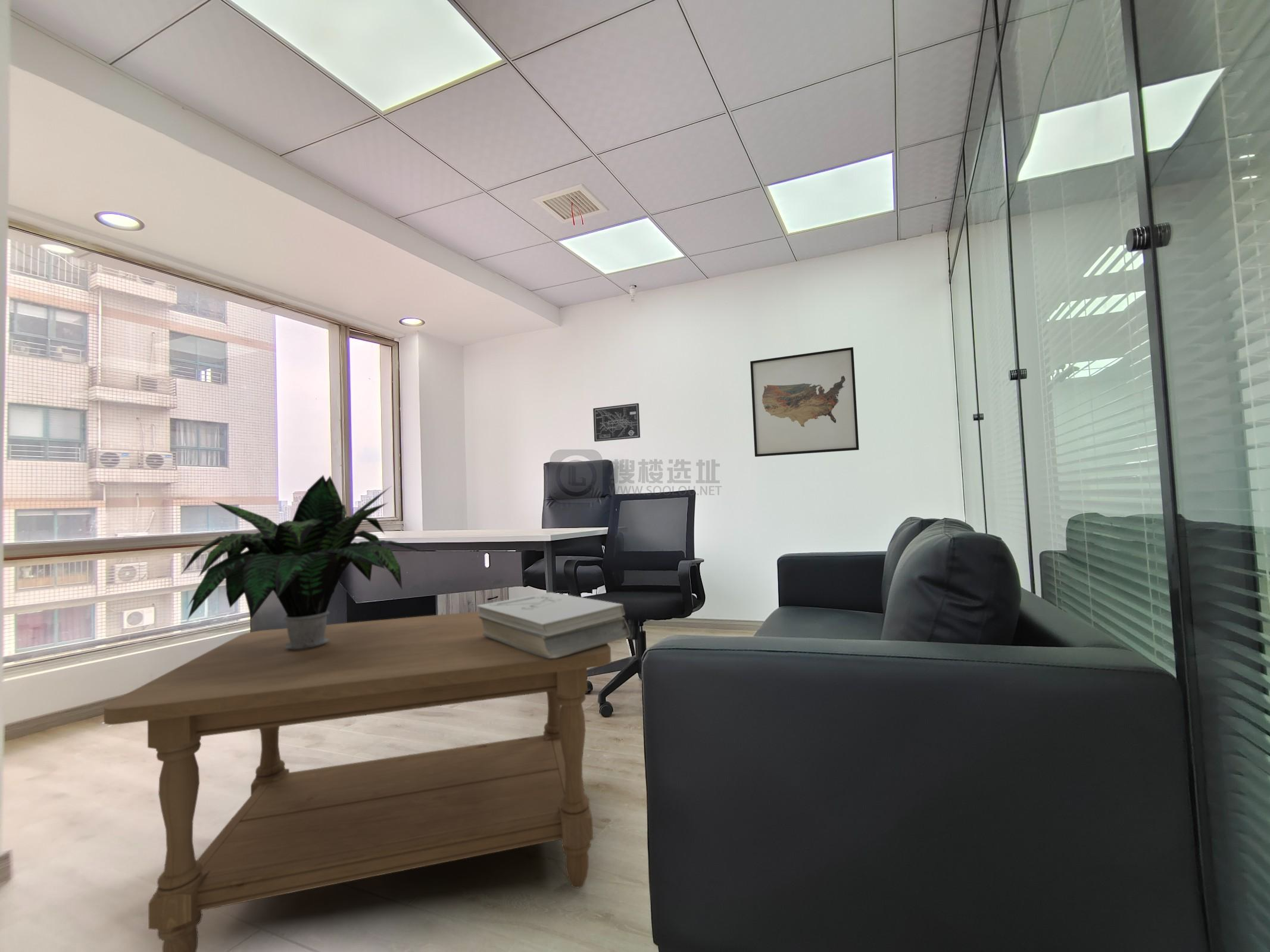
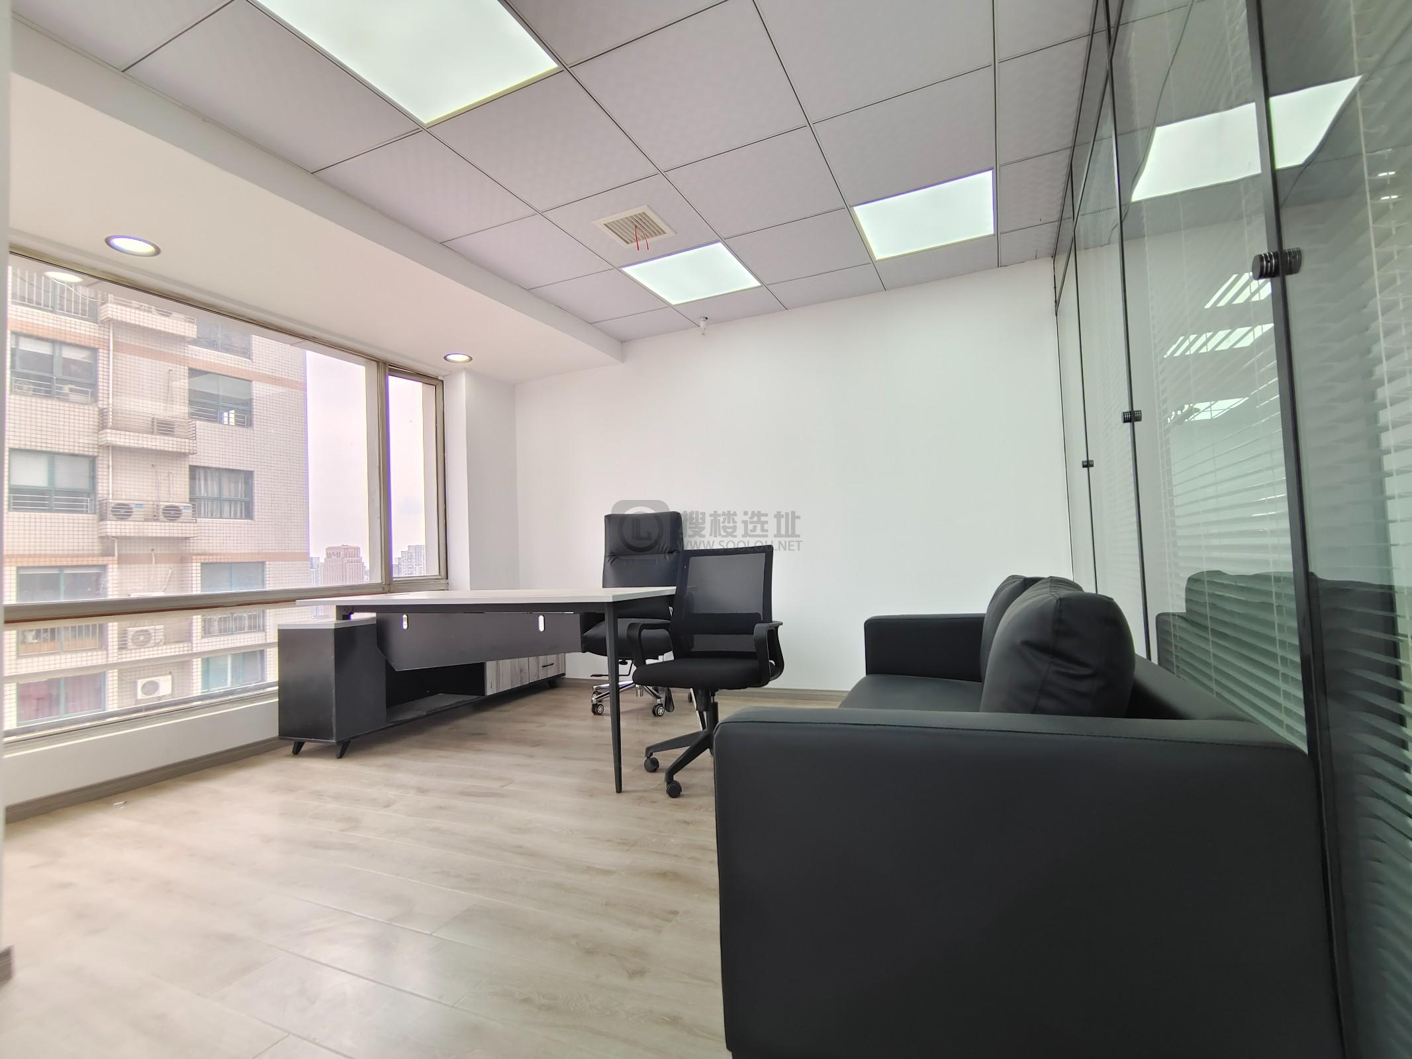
- coffee table (410, 754)
- books (551, 620)
- wall art (802, 404)
- wall art (616, 423)
- potted plant (314, 558)
